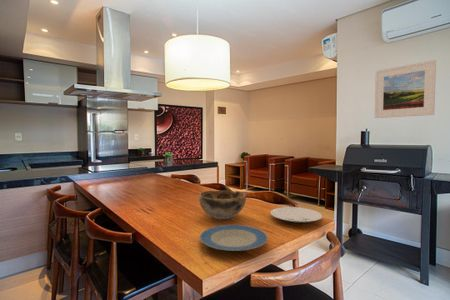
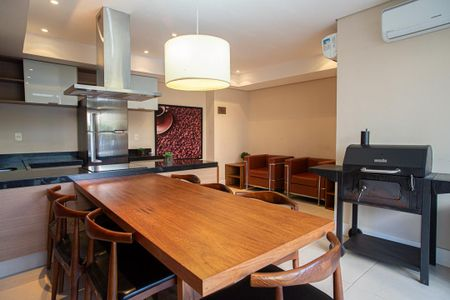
- plate (233, 239)
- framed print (403, 91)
- plate (295, 216)
- decorative bowl (222, 205)
